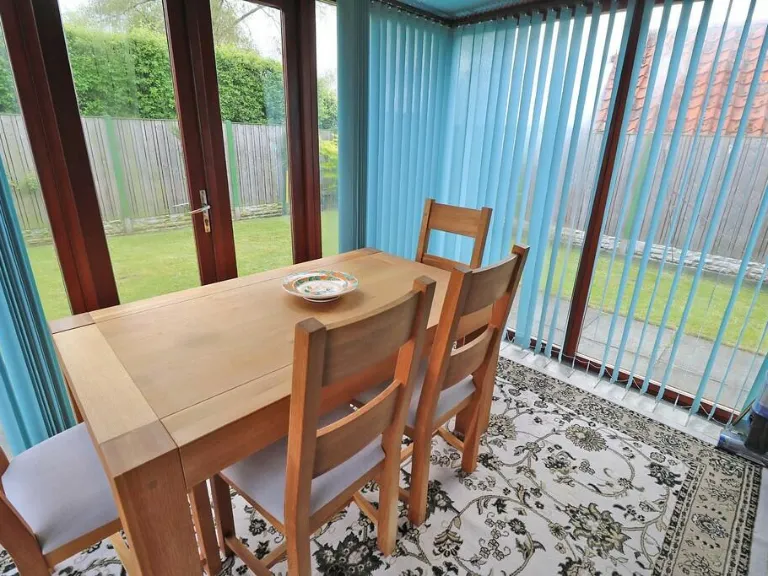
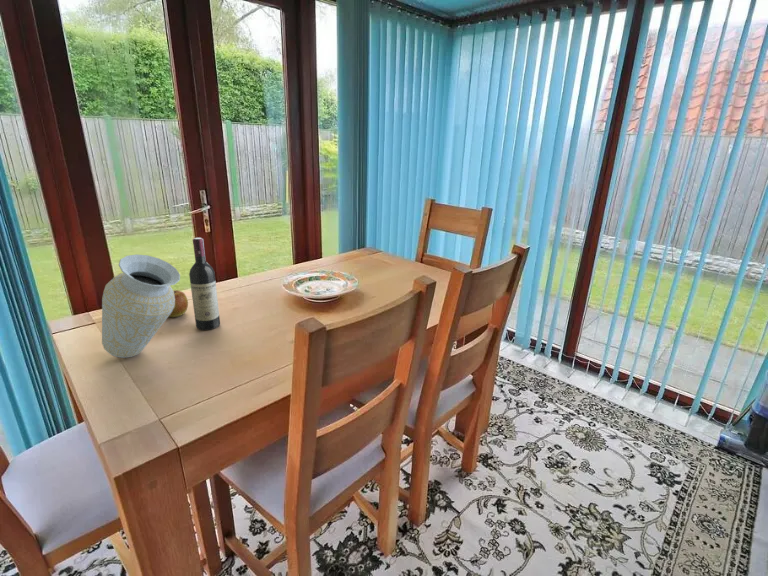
+ apple (175, 301)
+ wine bottle (203, 283)
+ vase (140, 308)
